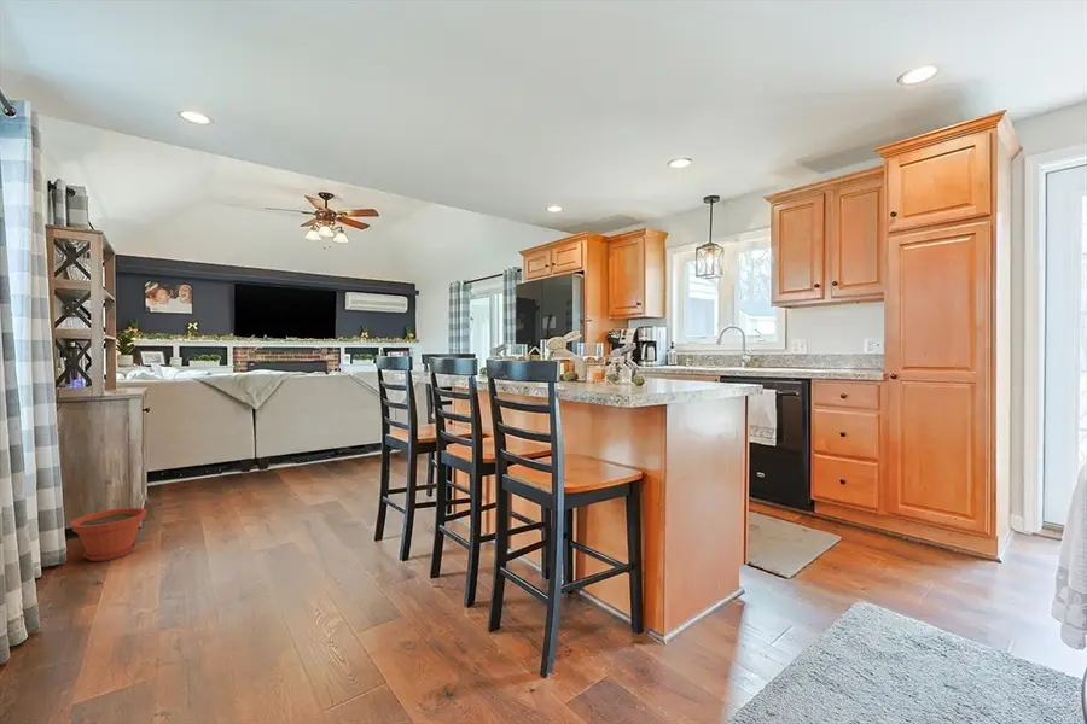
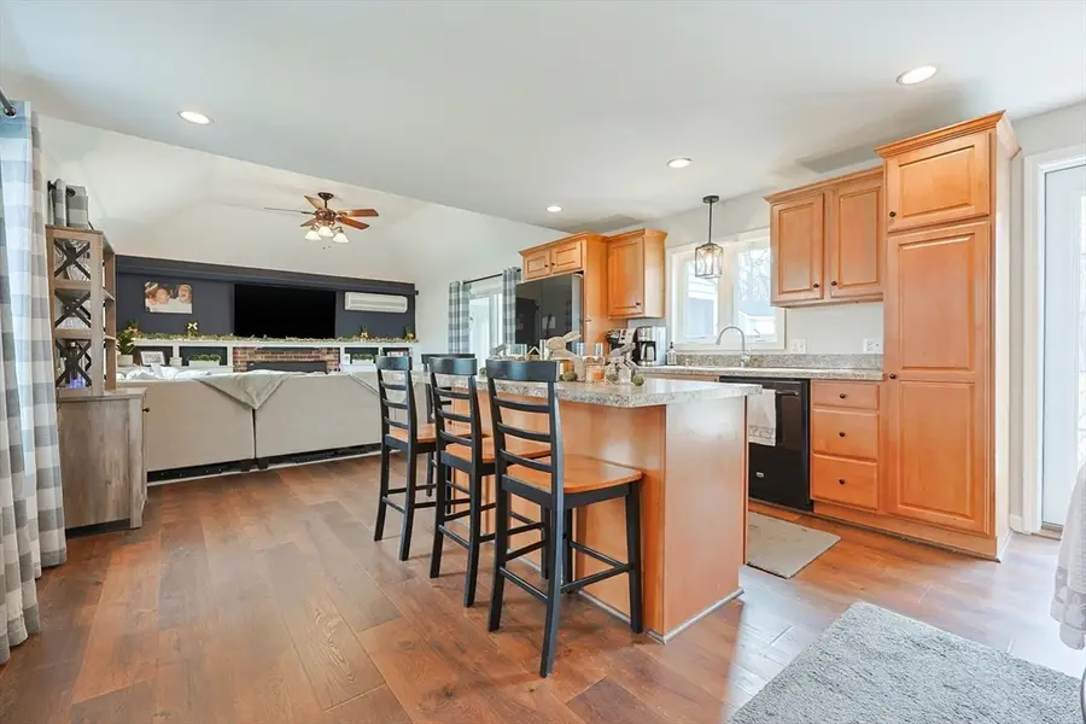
- plant pot (110, 535)
